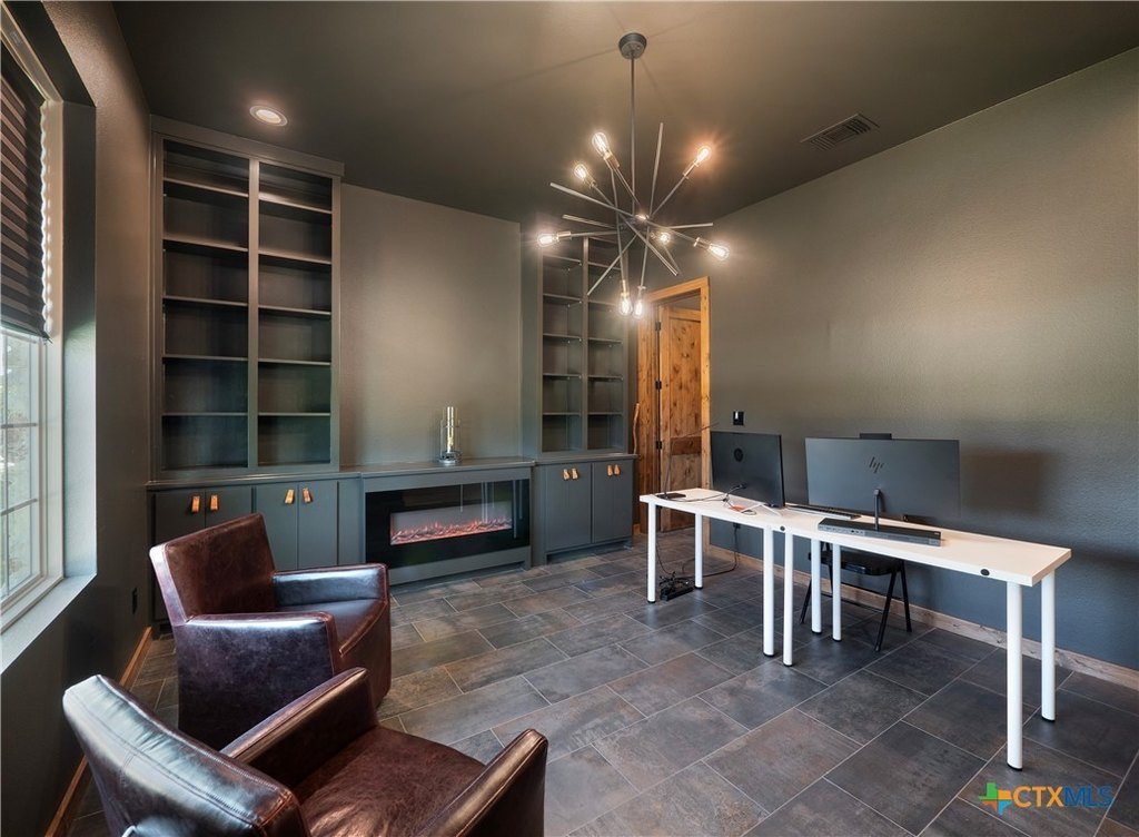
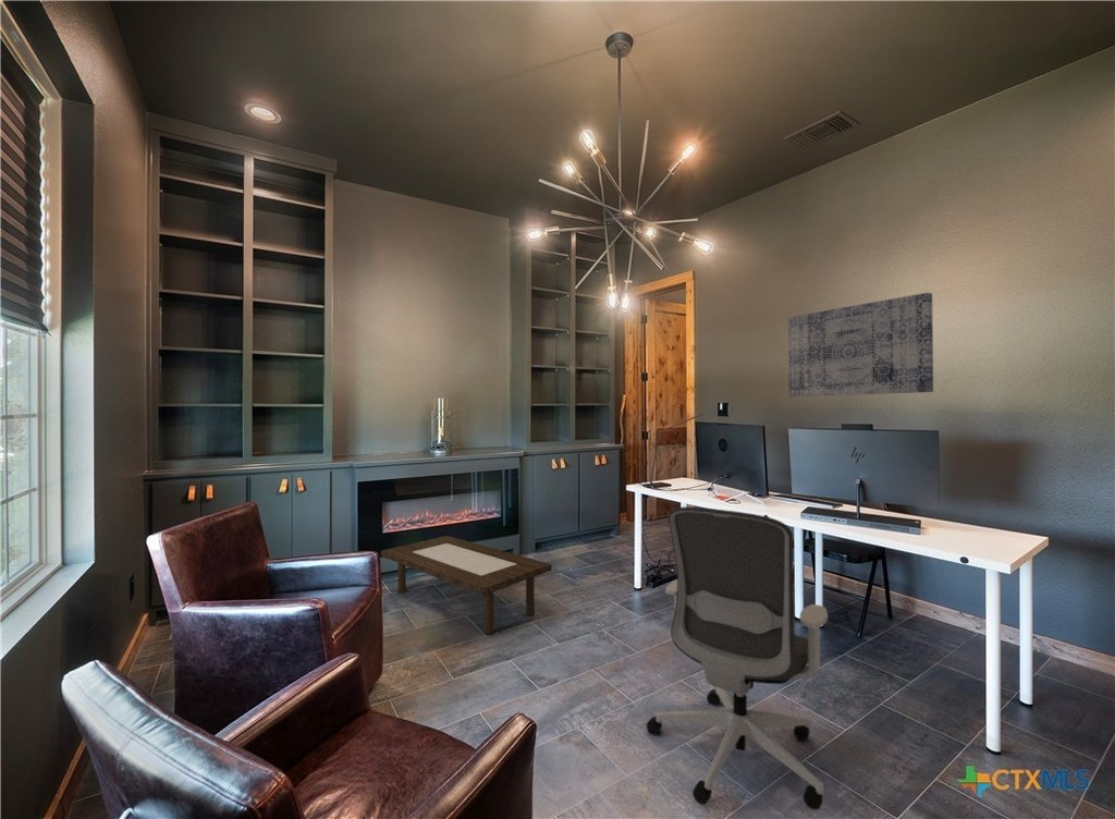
+ coffee table (462, 579)
+ wall art (853, 350)
+ office chair (731, 627)
